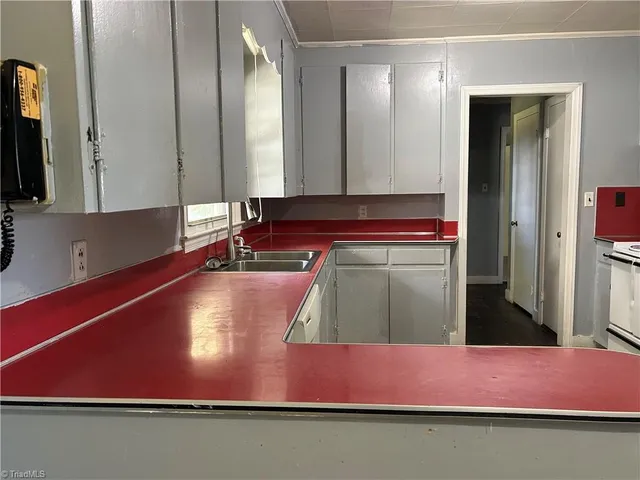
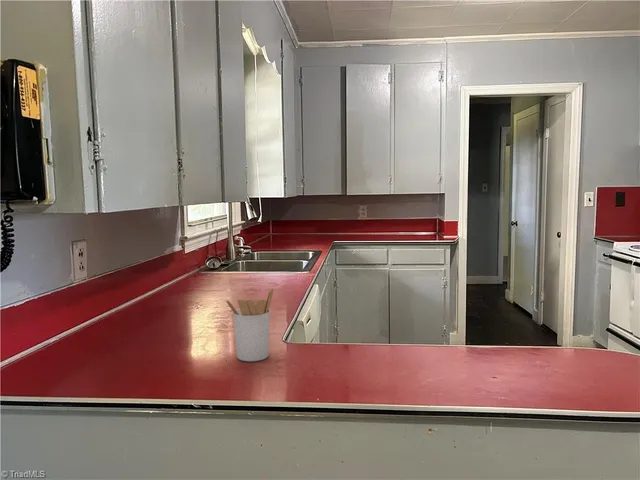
+ utensil holder (252, 325)
